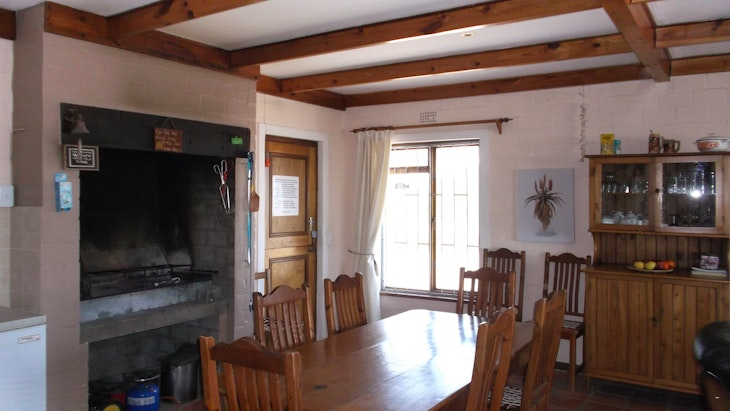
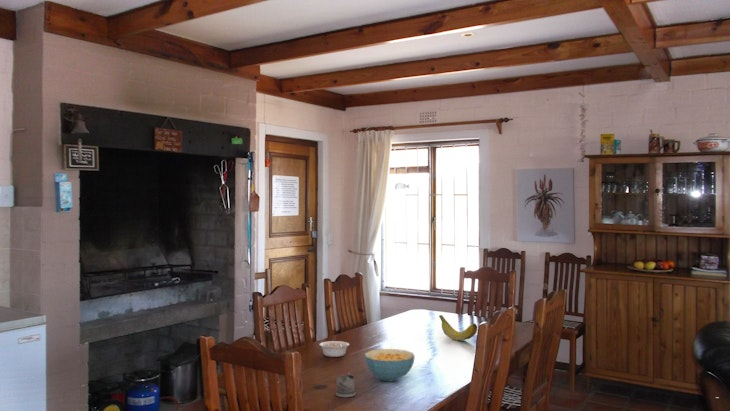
+ tea glass holder (346, 382)
+ fruit (457, 331)
+ cereal bowl (389, 366)
+ legume (335, 348)
